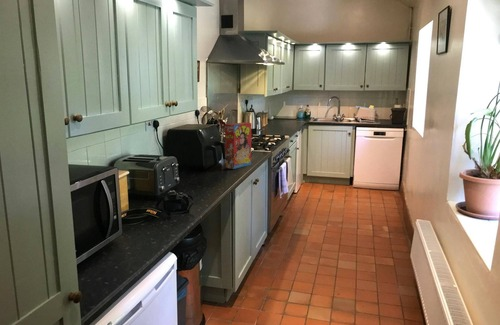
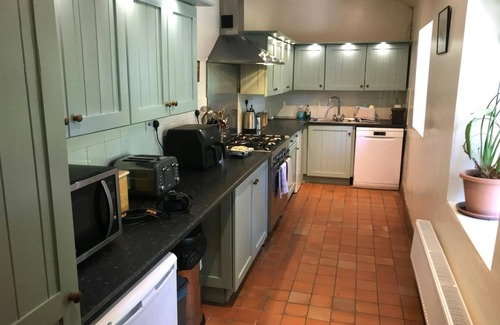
- cereal box (238, 145)
